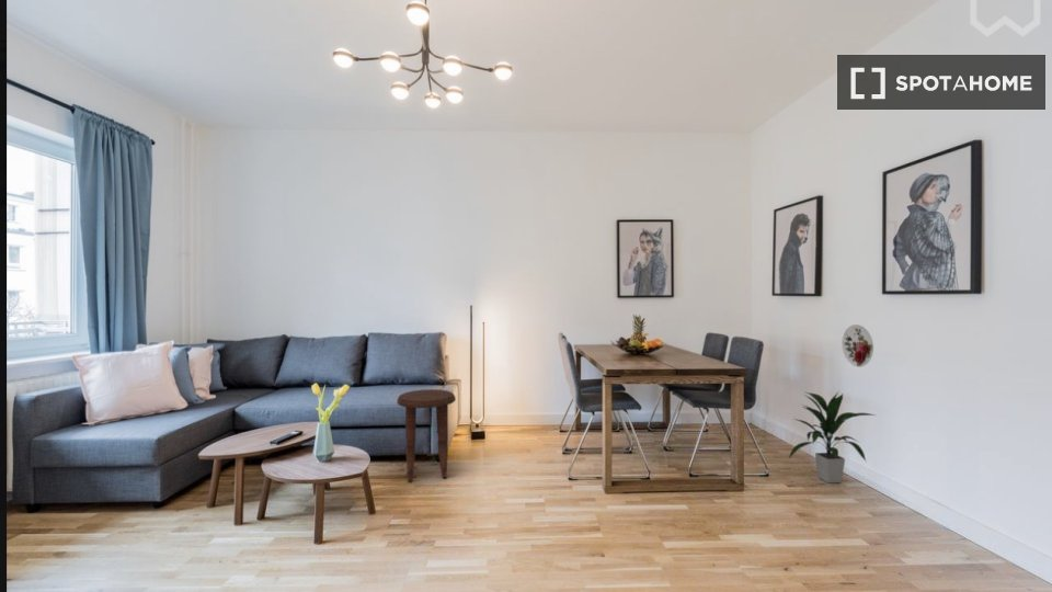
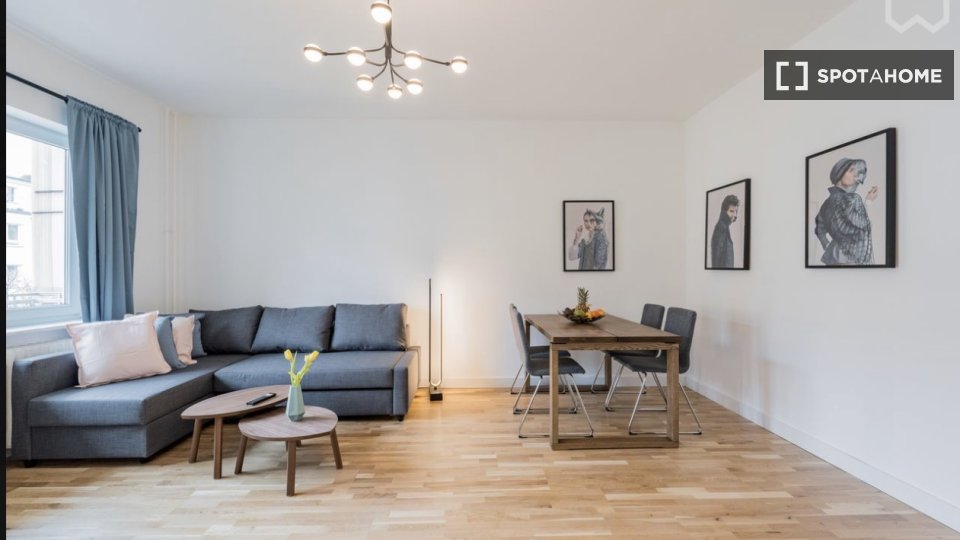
- side table (437, 433)
- decorative plate (856, 345)
- indoor plant (825, 433)
